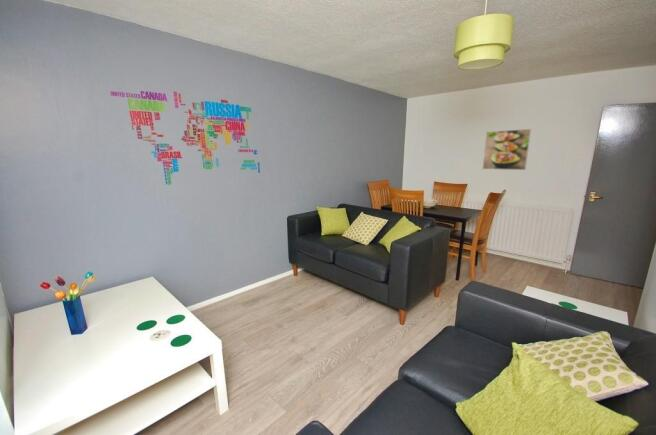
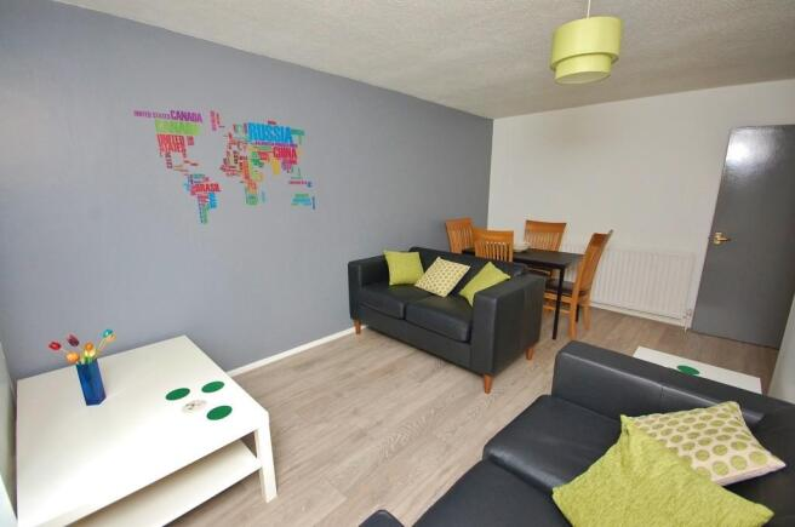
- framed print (505, 150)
